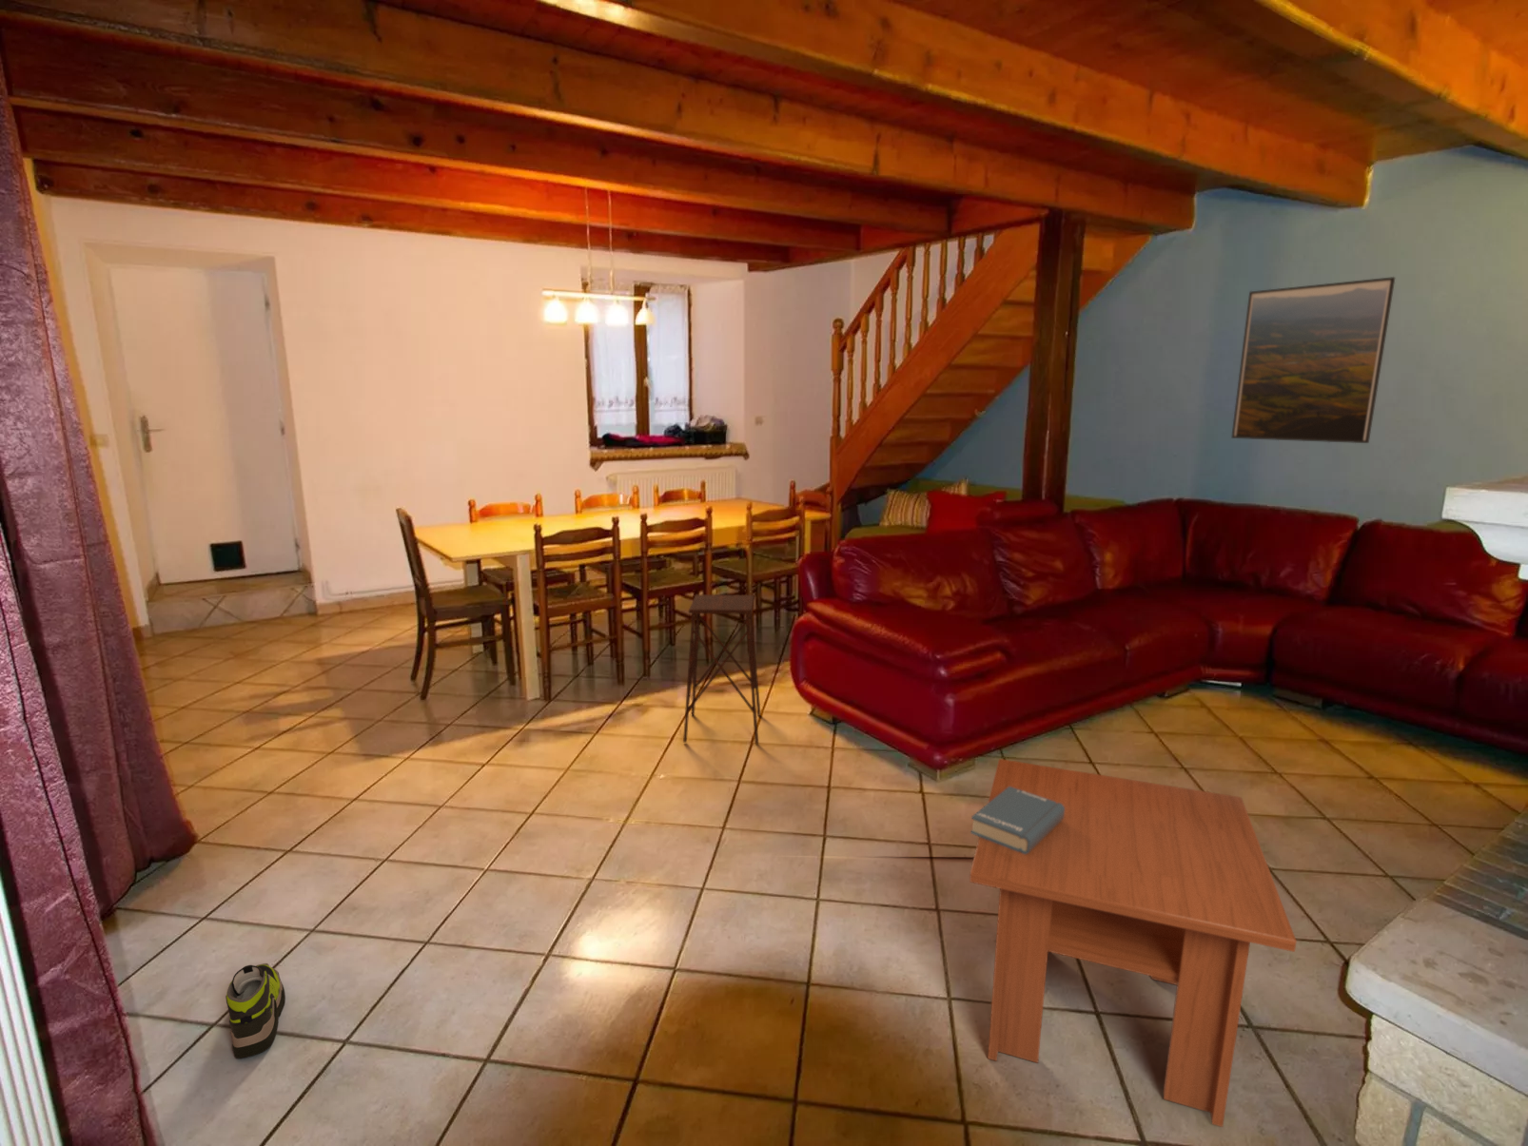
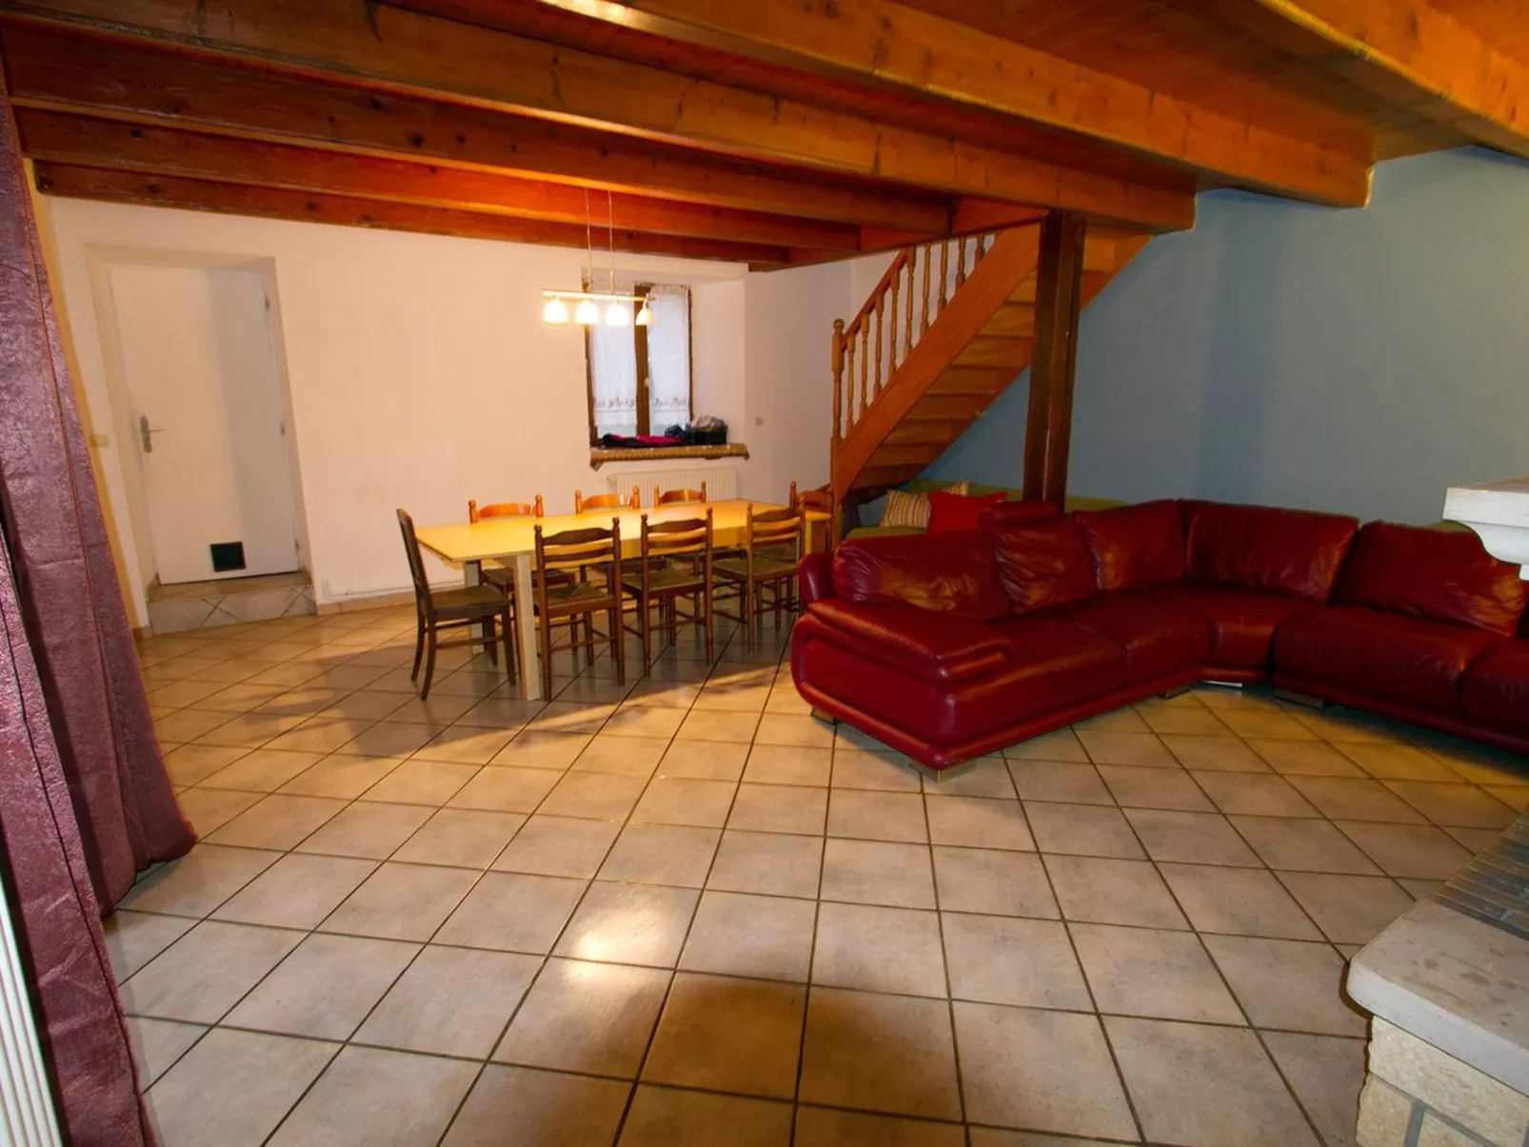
- side table (722, 666)
- hardback book (1017, 817)
- coffee table (1108, 926)
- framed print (1306, 365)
- shoe (253, 990)
